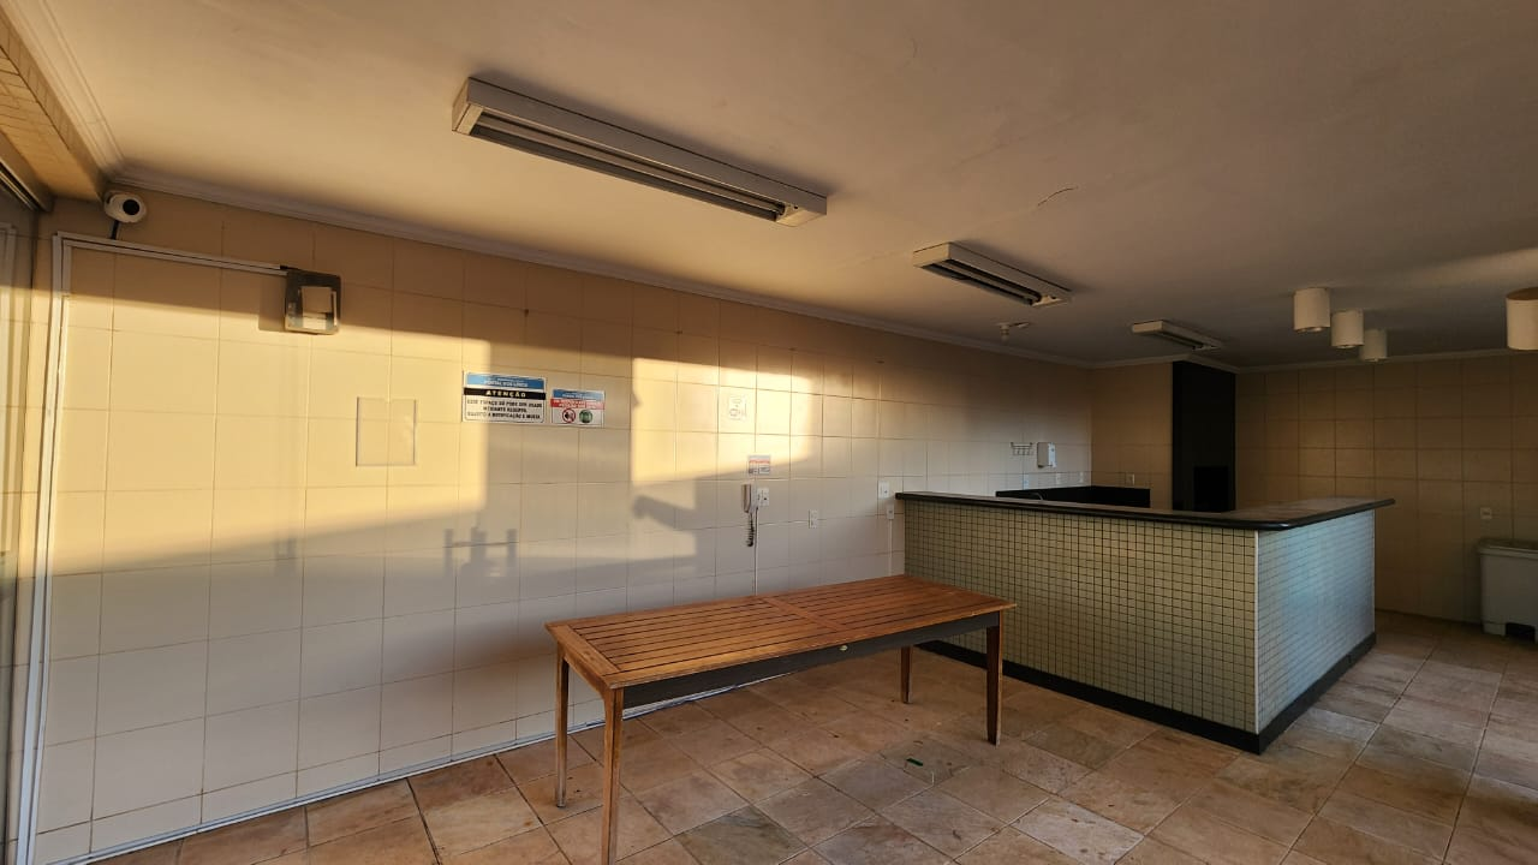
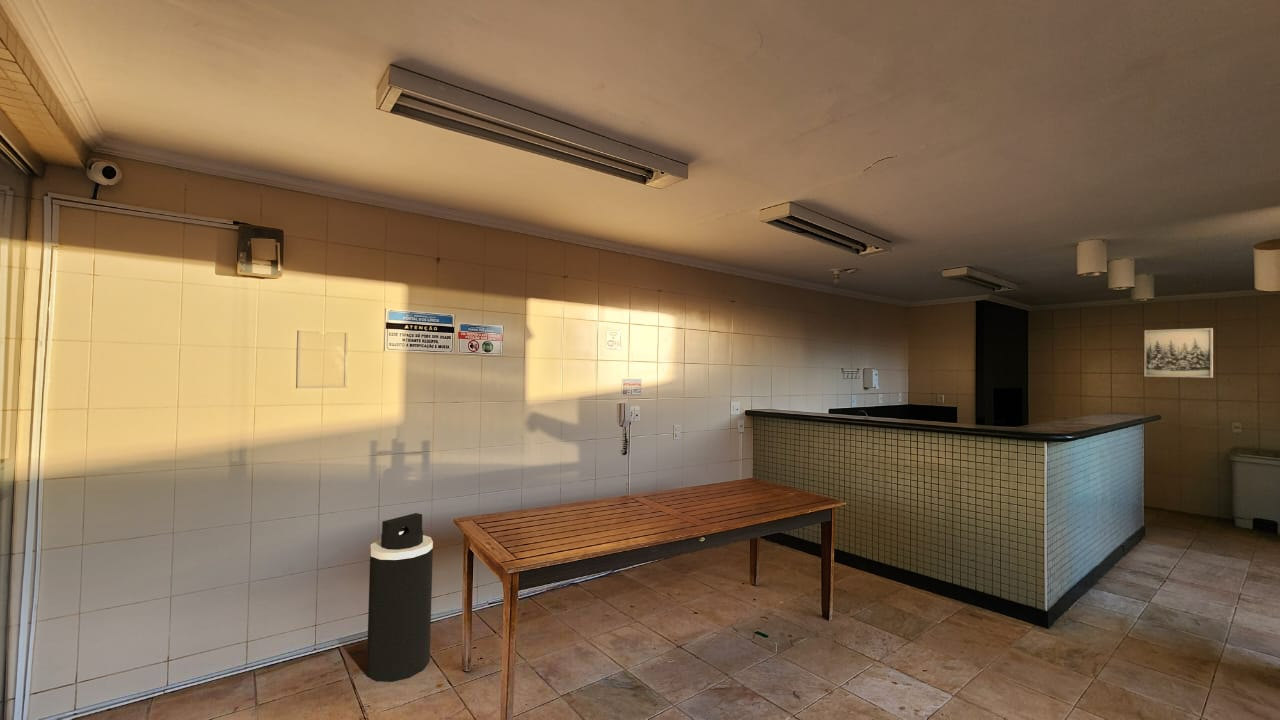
+ wall art (1177, 353)
+ trash can (400, 591)
